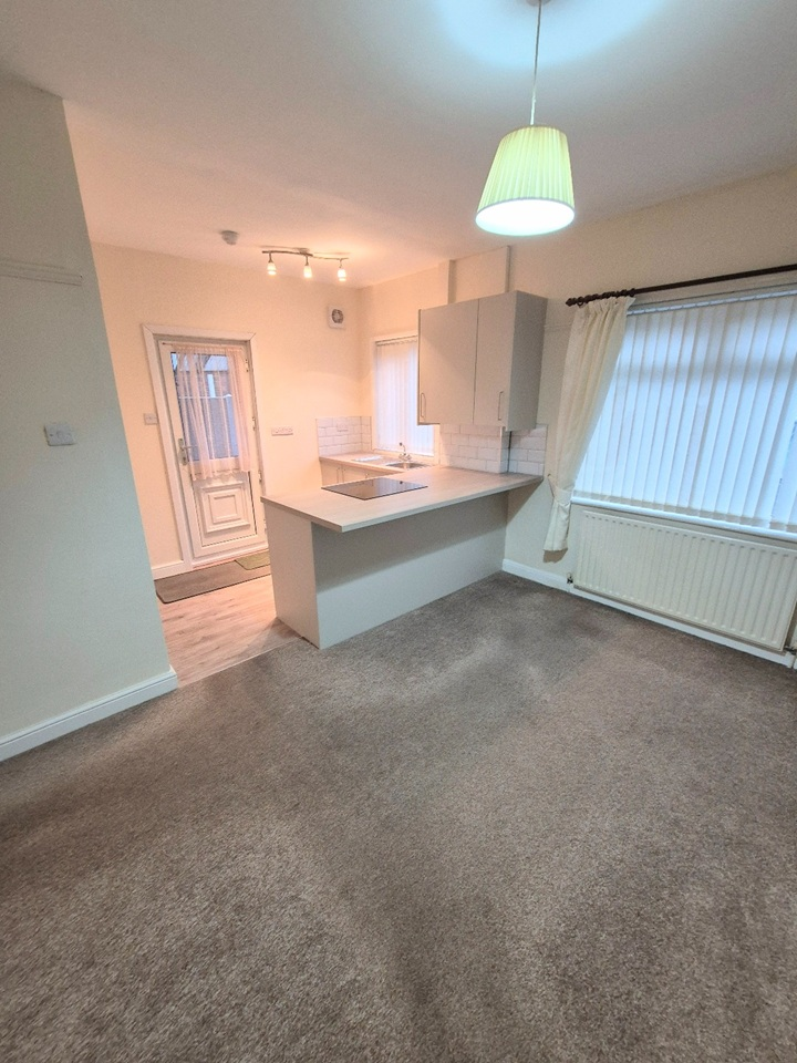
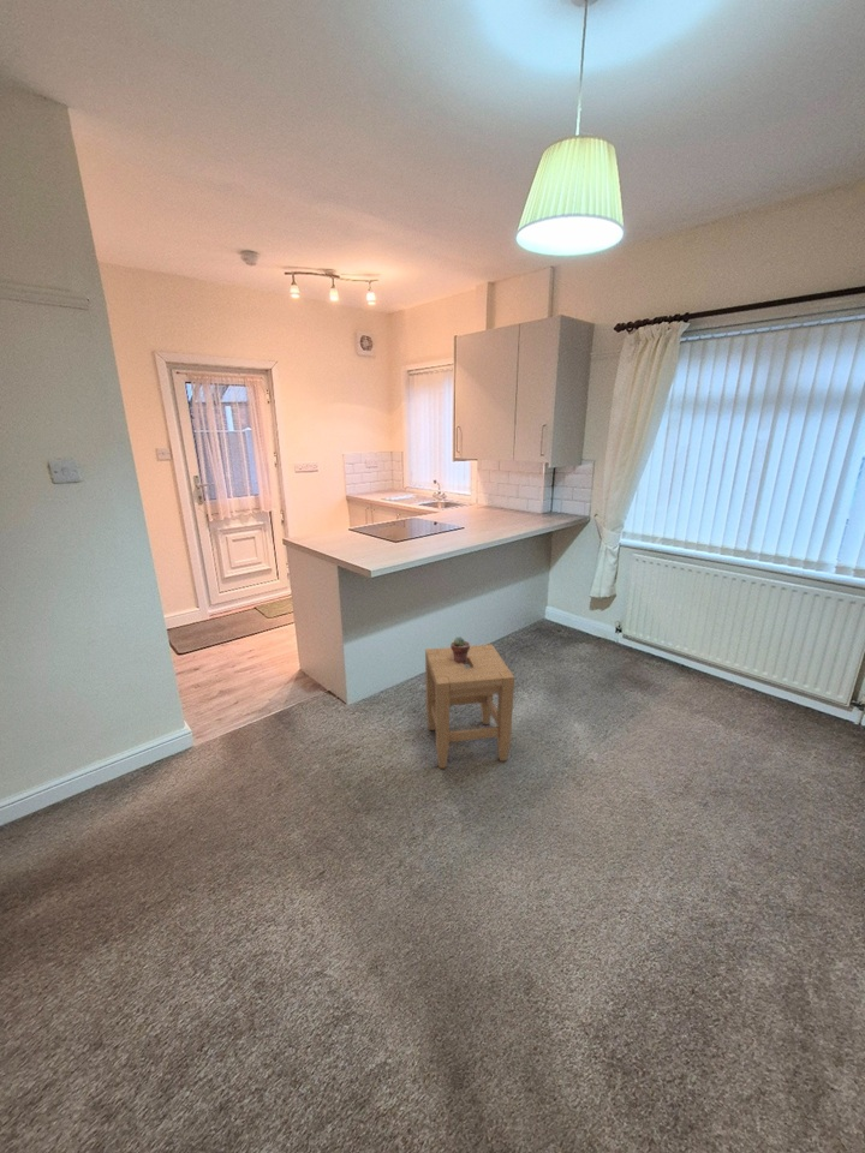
+ potted succulent (460, 647)
+ stool (466, 703)
